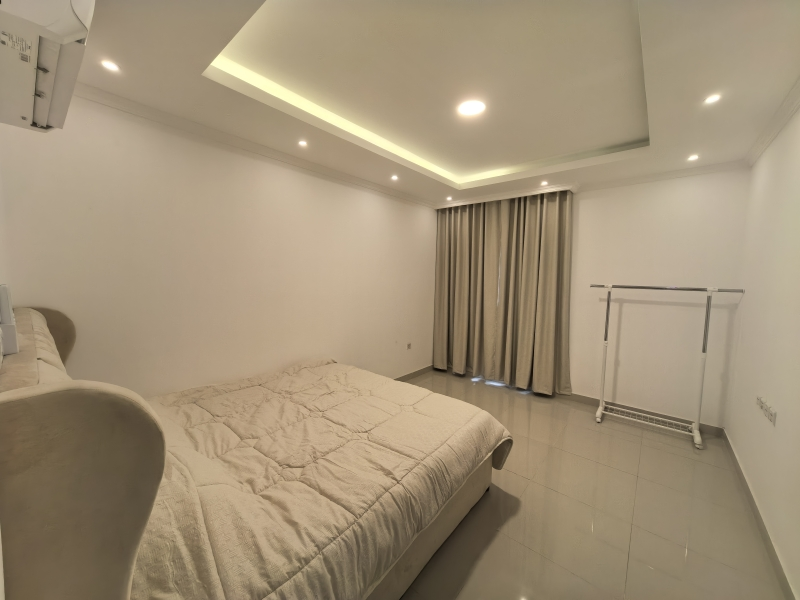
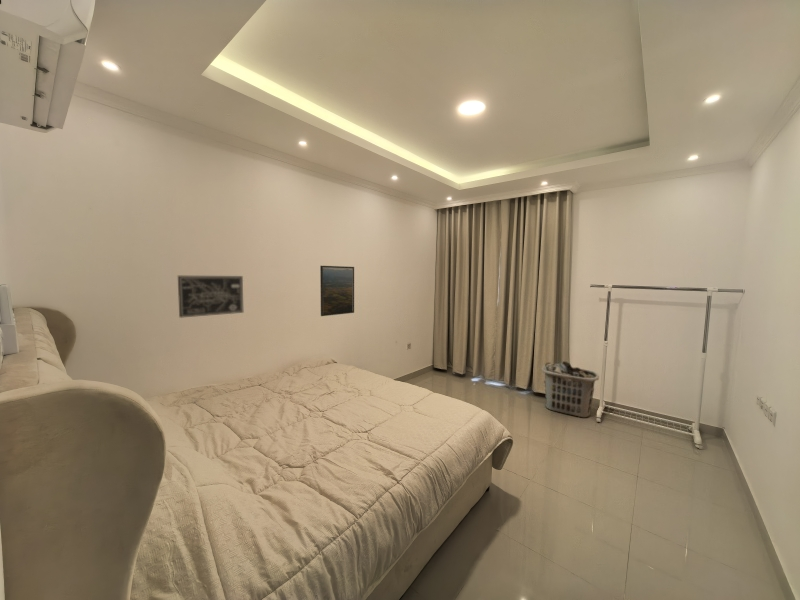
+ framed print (338, 290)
+ wall art (212, 295)
+ clothes hamper (568, 386)
